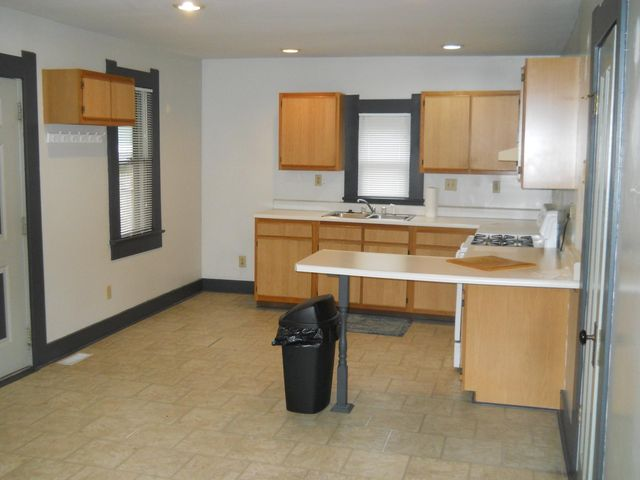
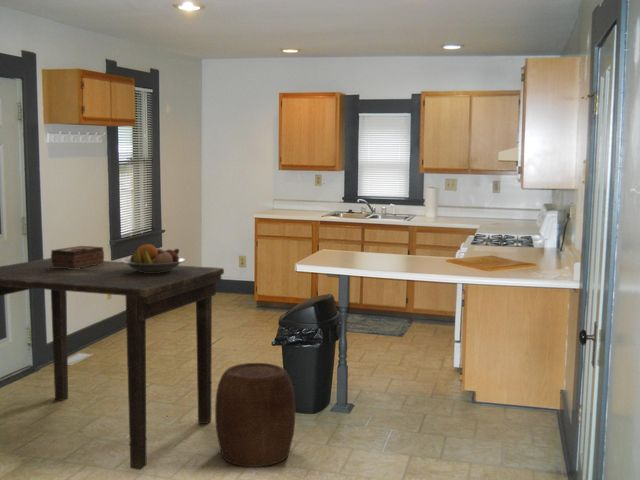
+ dining table (67, 356)
+ stool (255, 411)
+ fruit bowl (154, 256)
+ tissue box (78, 256)
